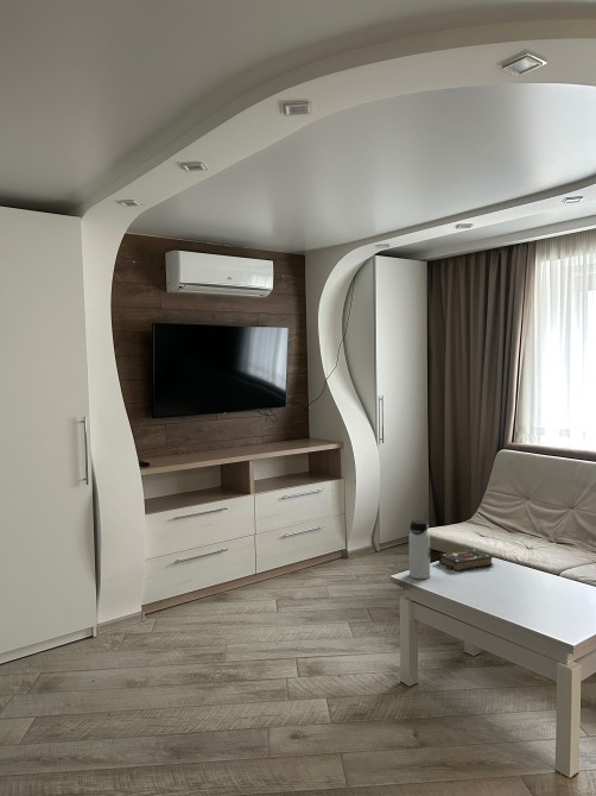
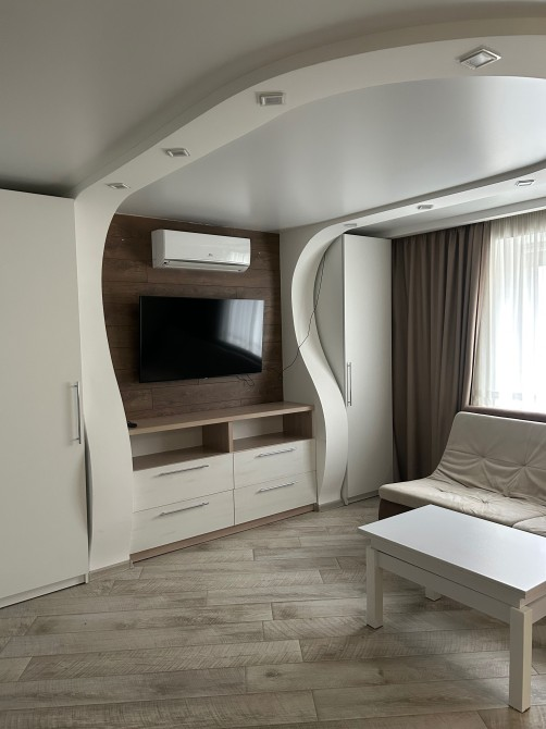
- book (463, 560)
- water bottle (419, 548)
